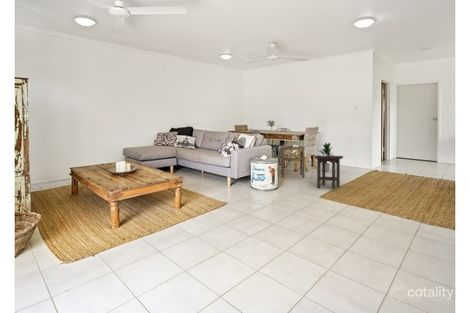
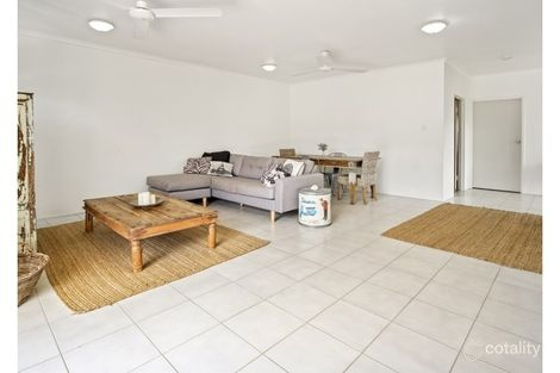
- indoor plant (326, 155)
- side table (292, 159)
- stool (332, 171)
